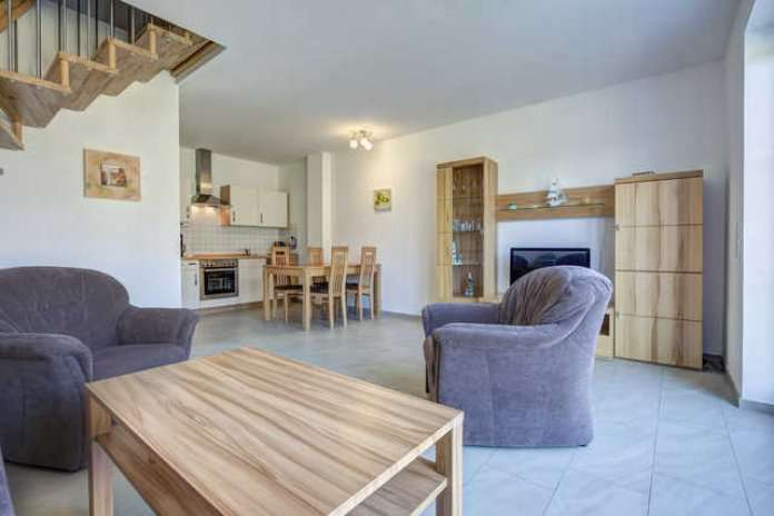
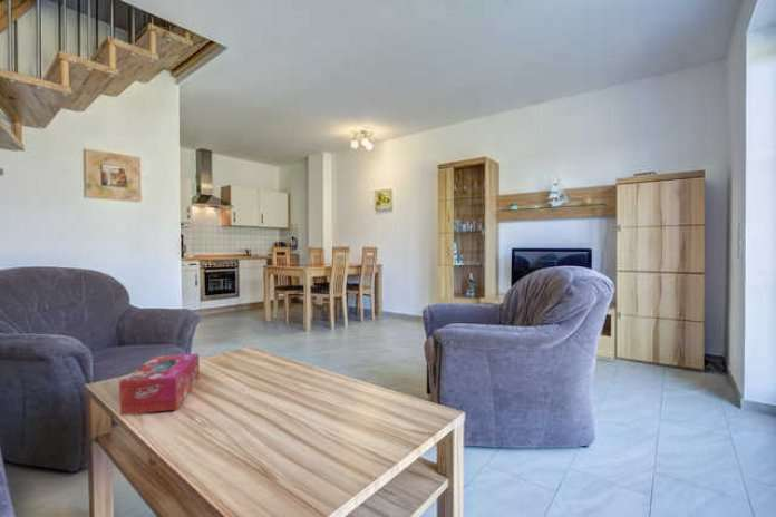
+ tissue box (164, 380)
